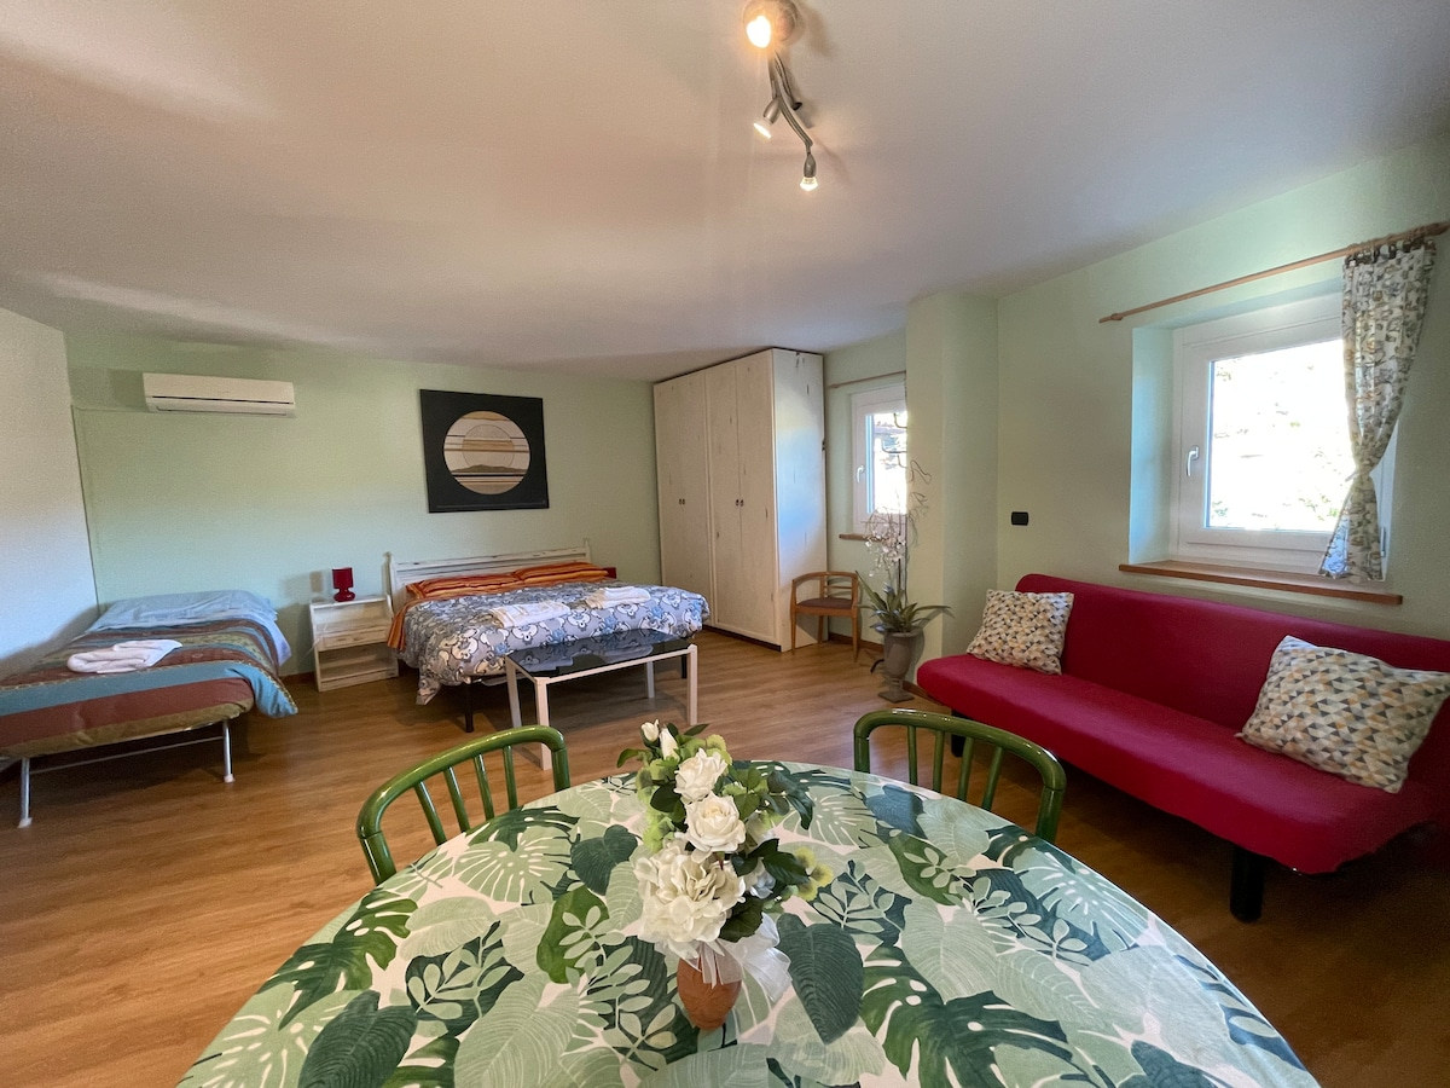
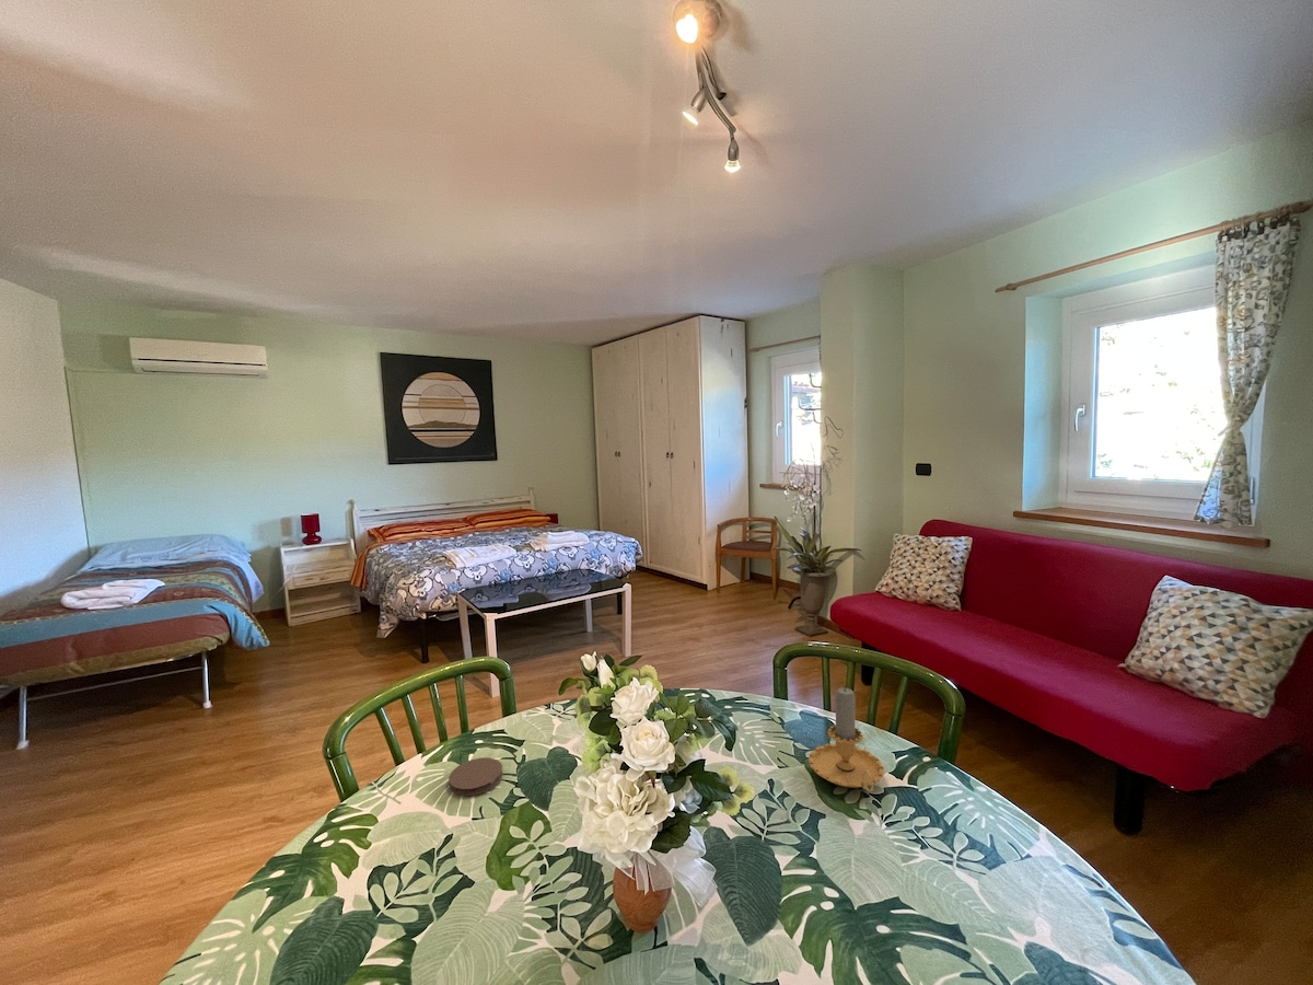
+ candle (849, 734)
+ coaster (476, 775)
